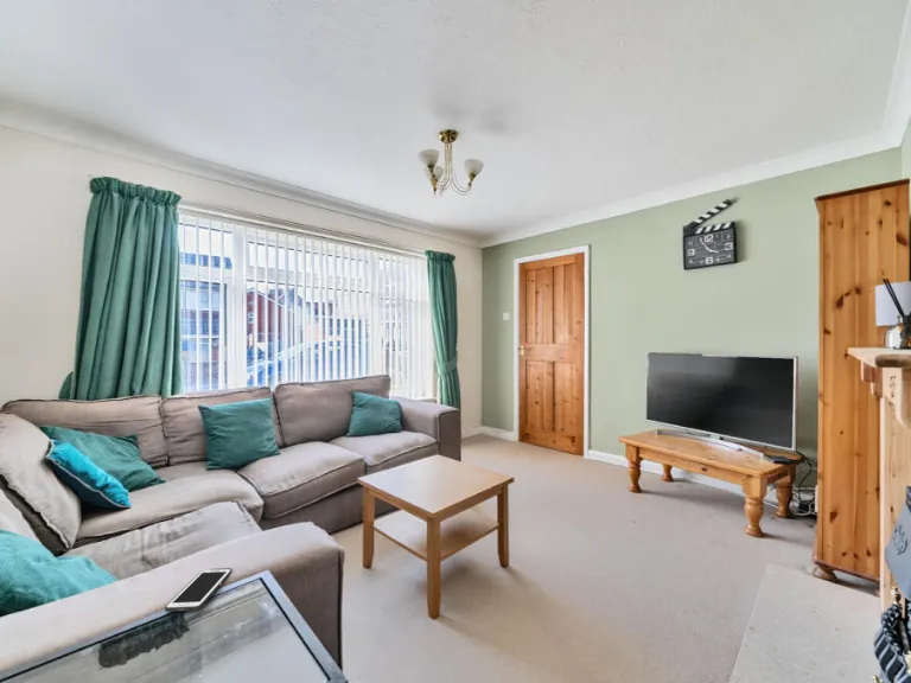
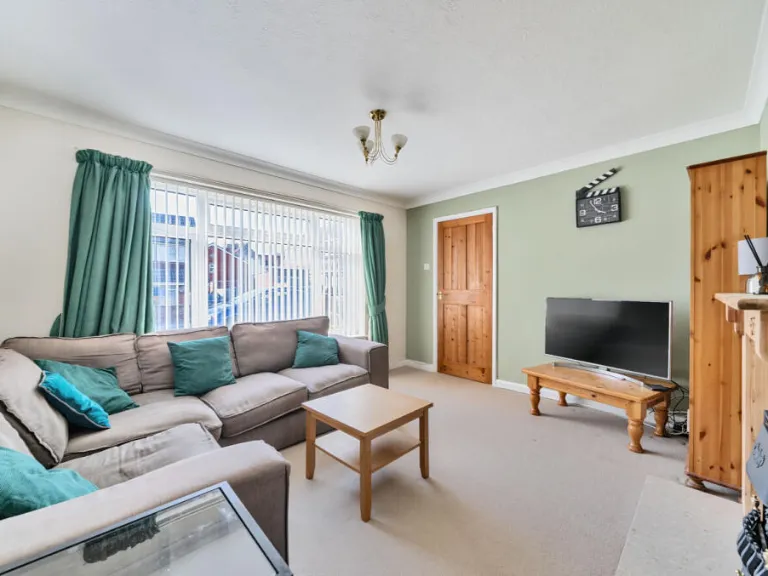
- cell phone (200, 588)
